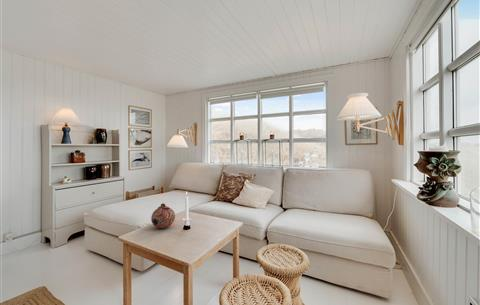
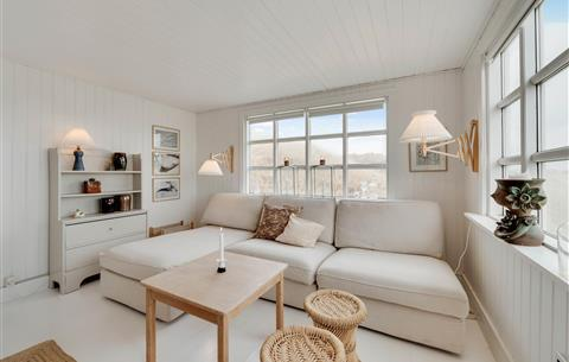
- decorative ball (163, 215)
